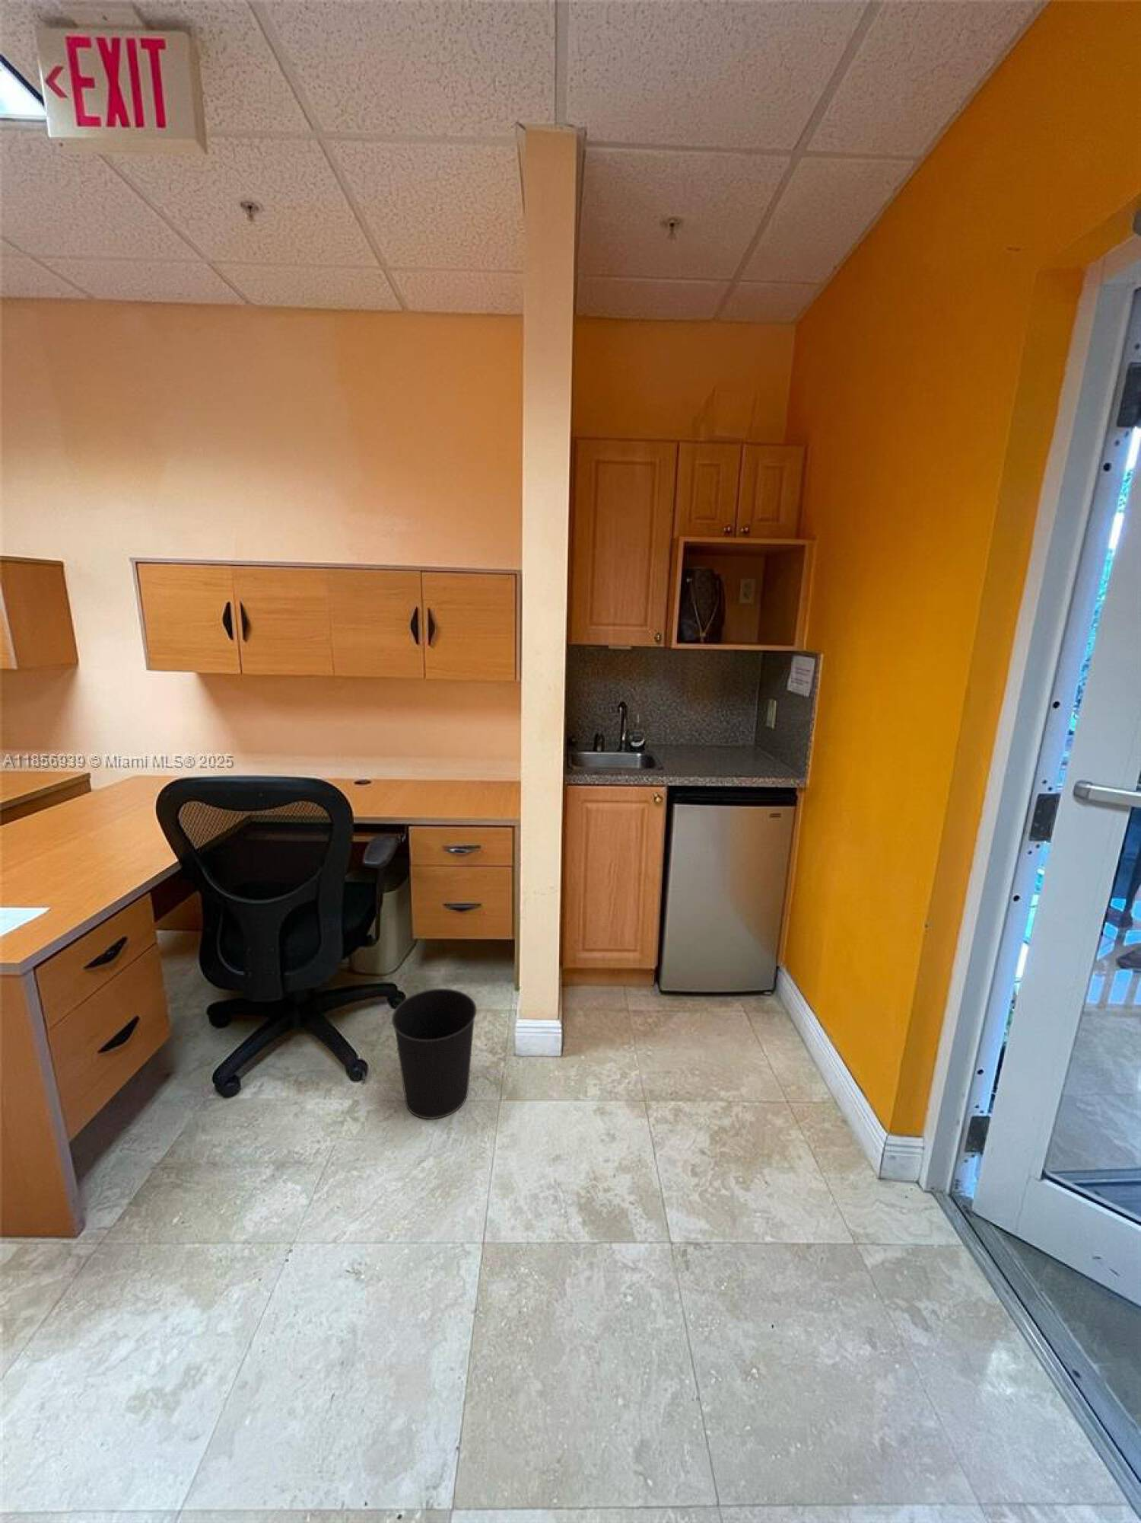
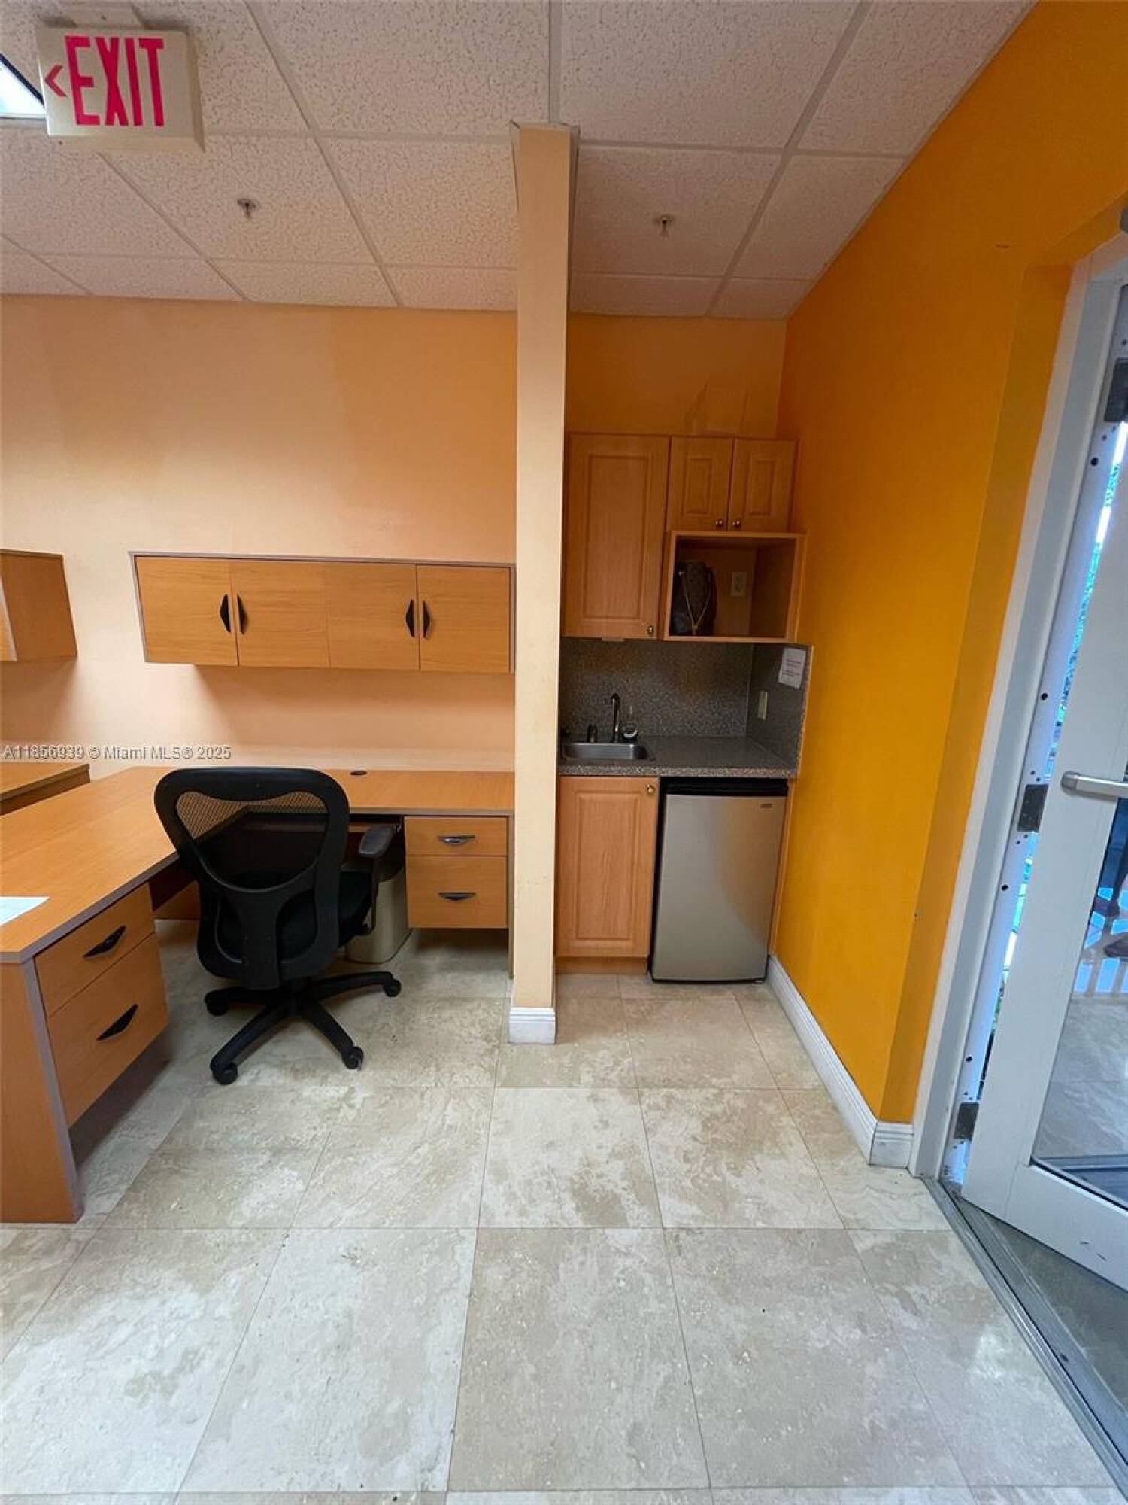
- wastebasket (436, 1054)
